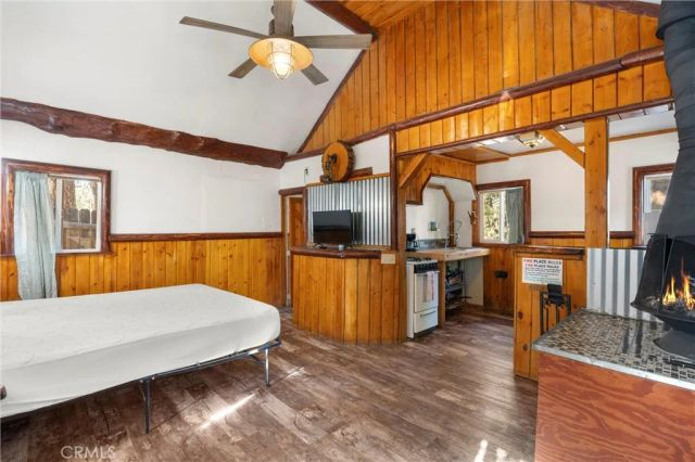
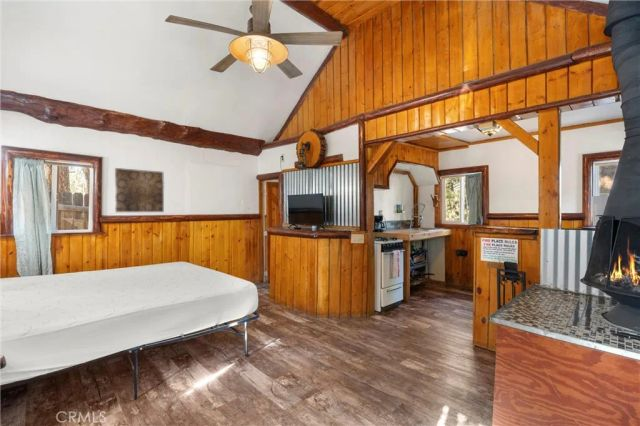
+ wall art (140, 191)
